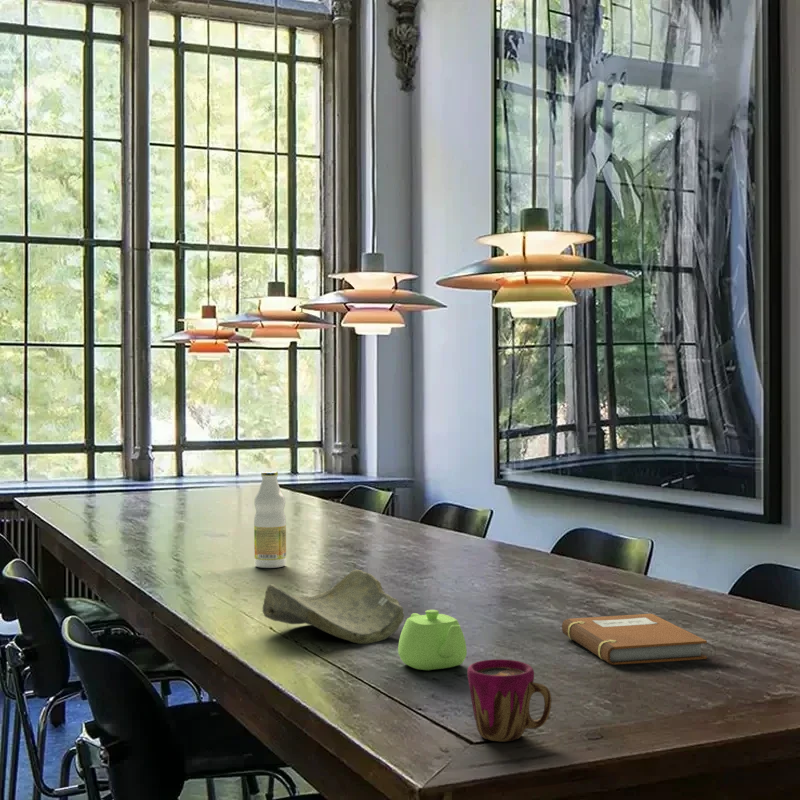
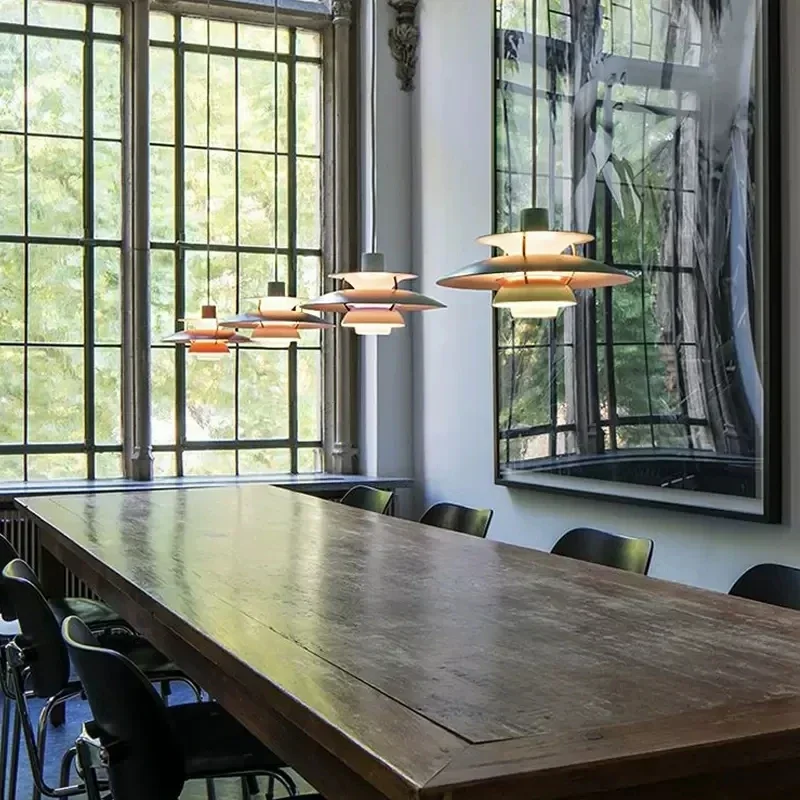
- decorative bowl (345, 606)
- cup (509, 702)
- teapot (434, 638)
- bottle (270, 518)
- notebook (629, 637)
